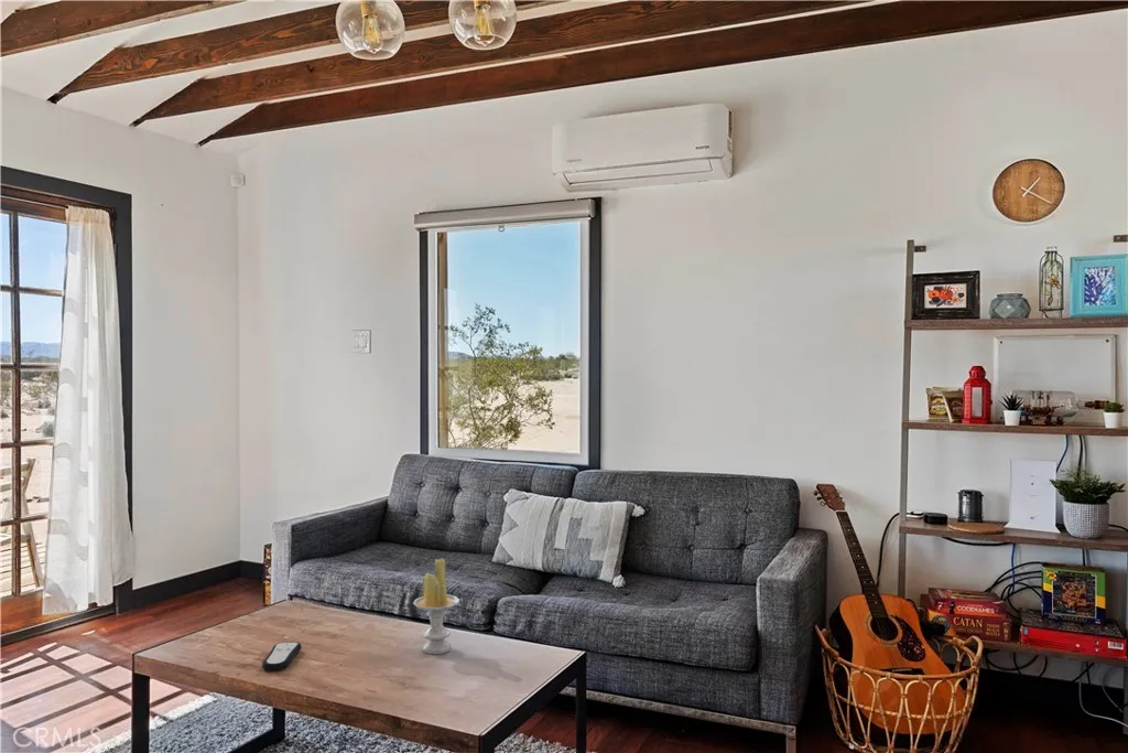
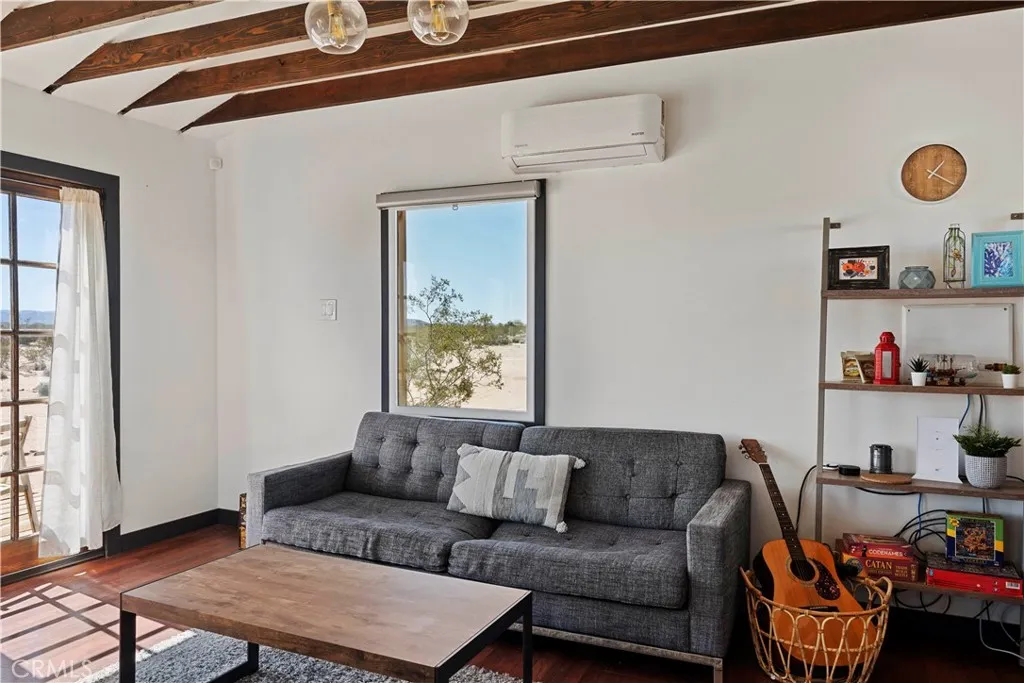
- remote control (281, 655)
- candle (436, 604)
